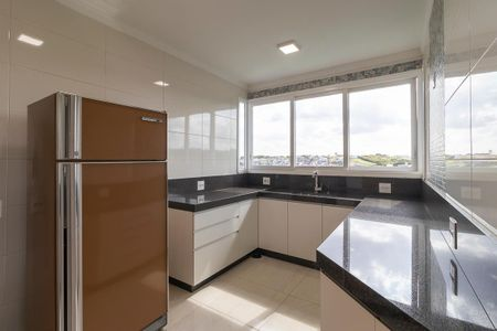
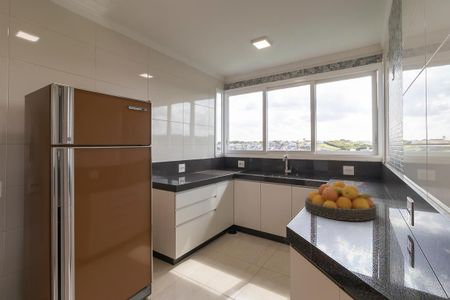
+ fruit bowl (338, 197)
